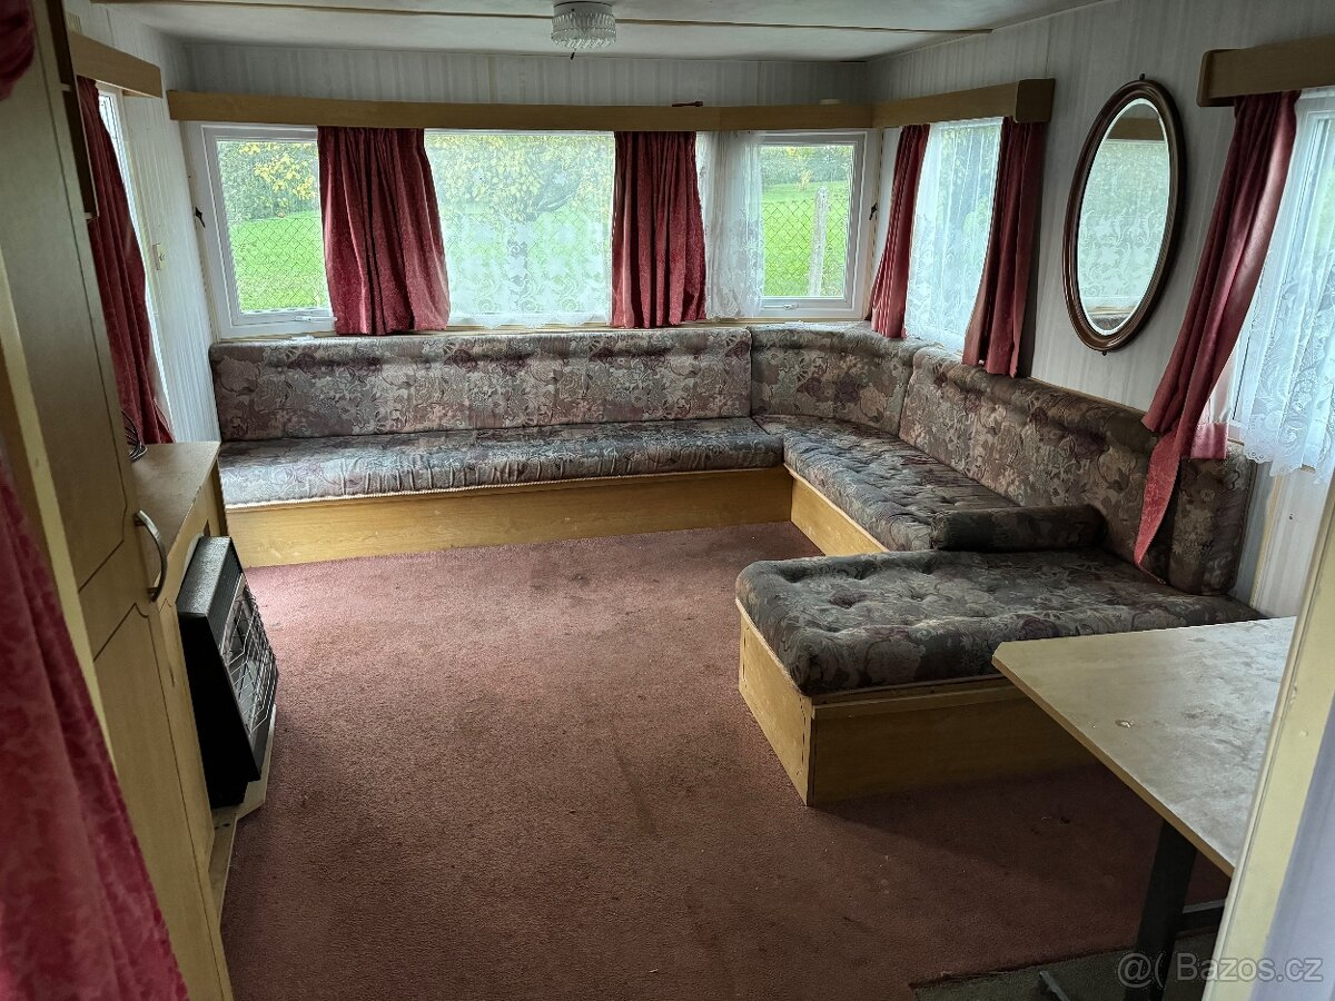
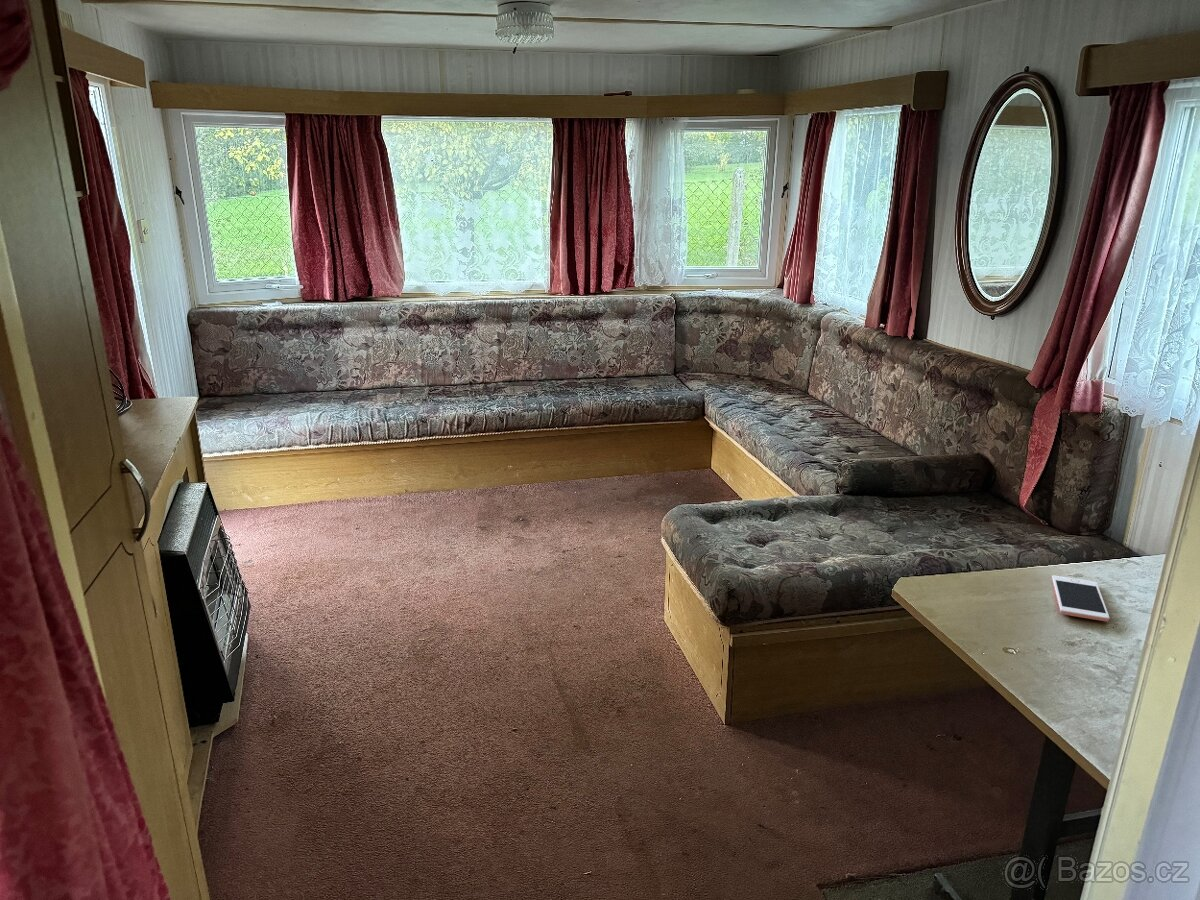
+ cell phone (1079, 597)
